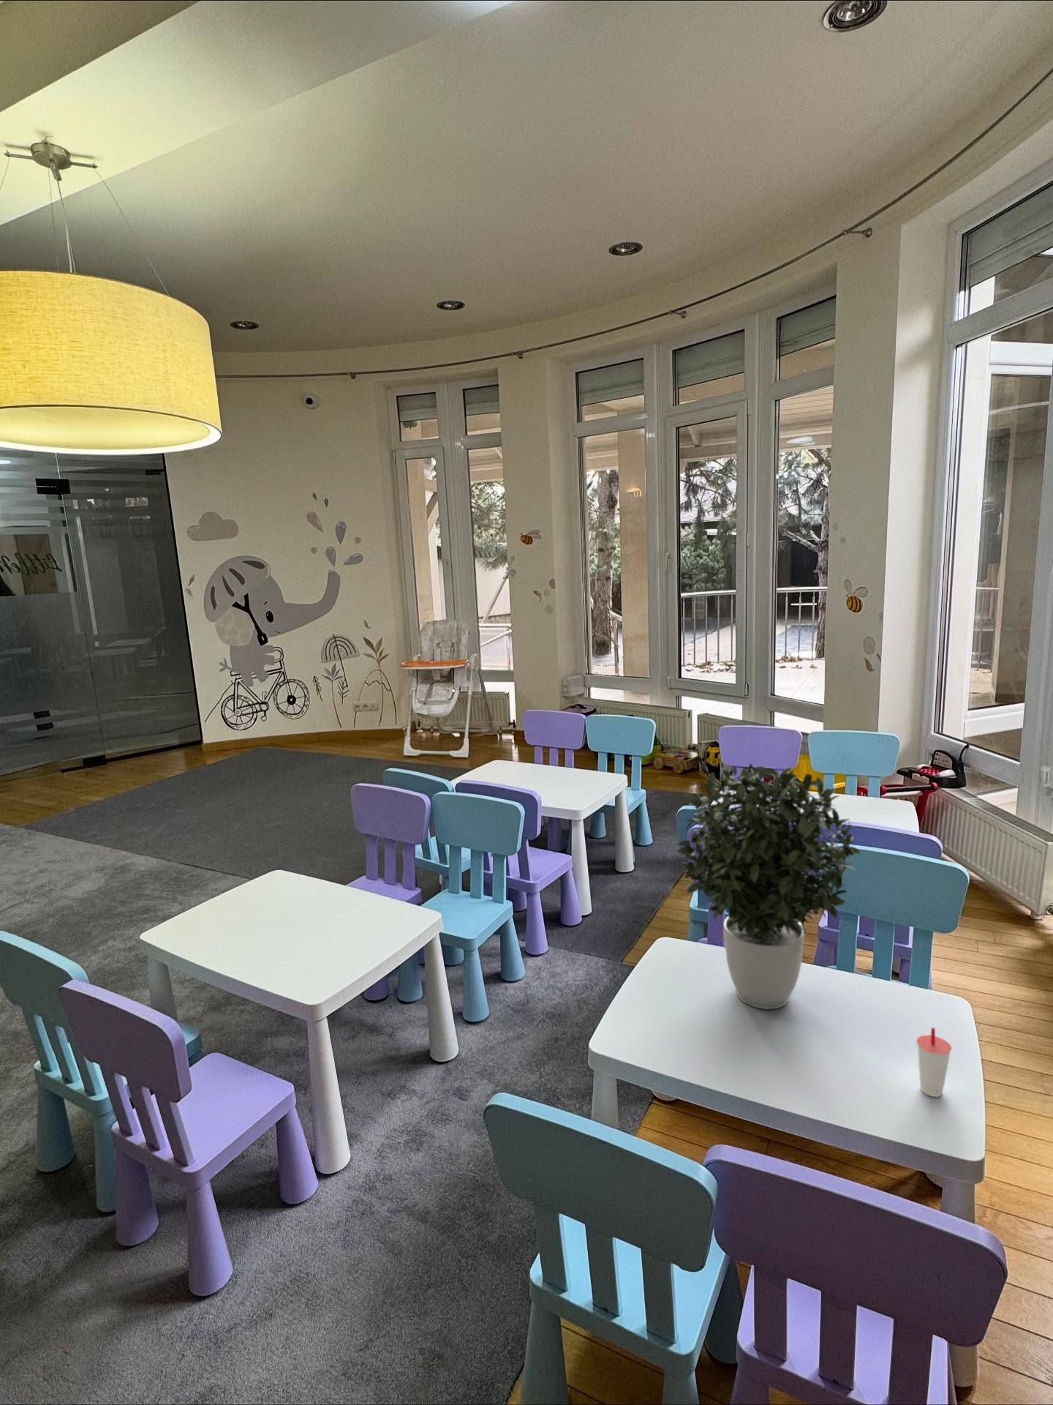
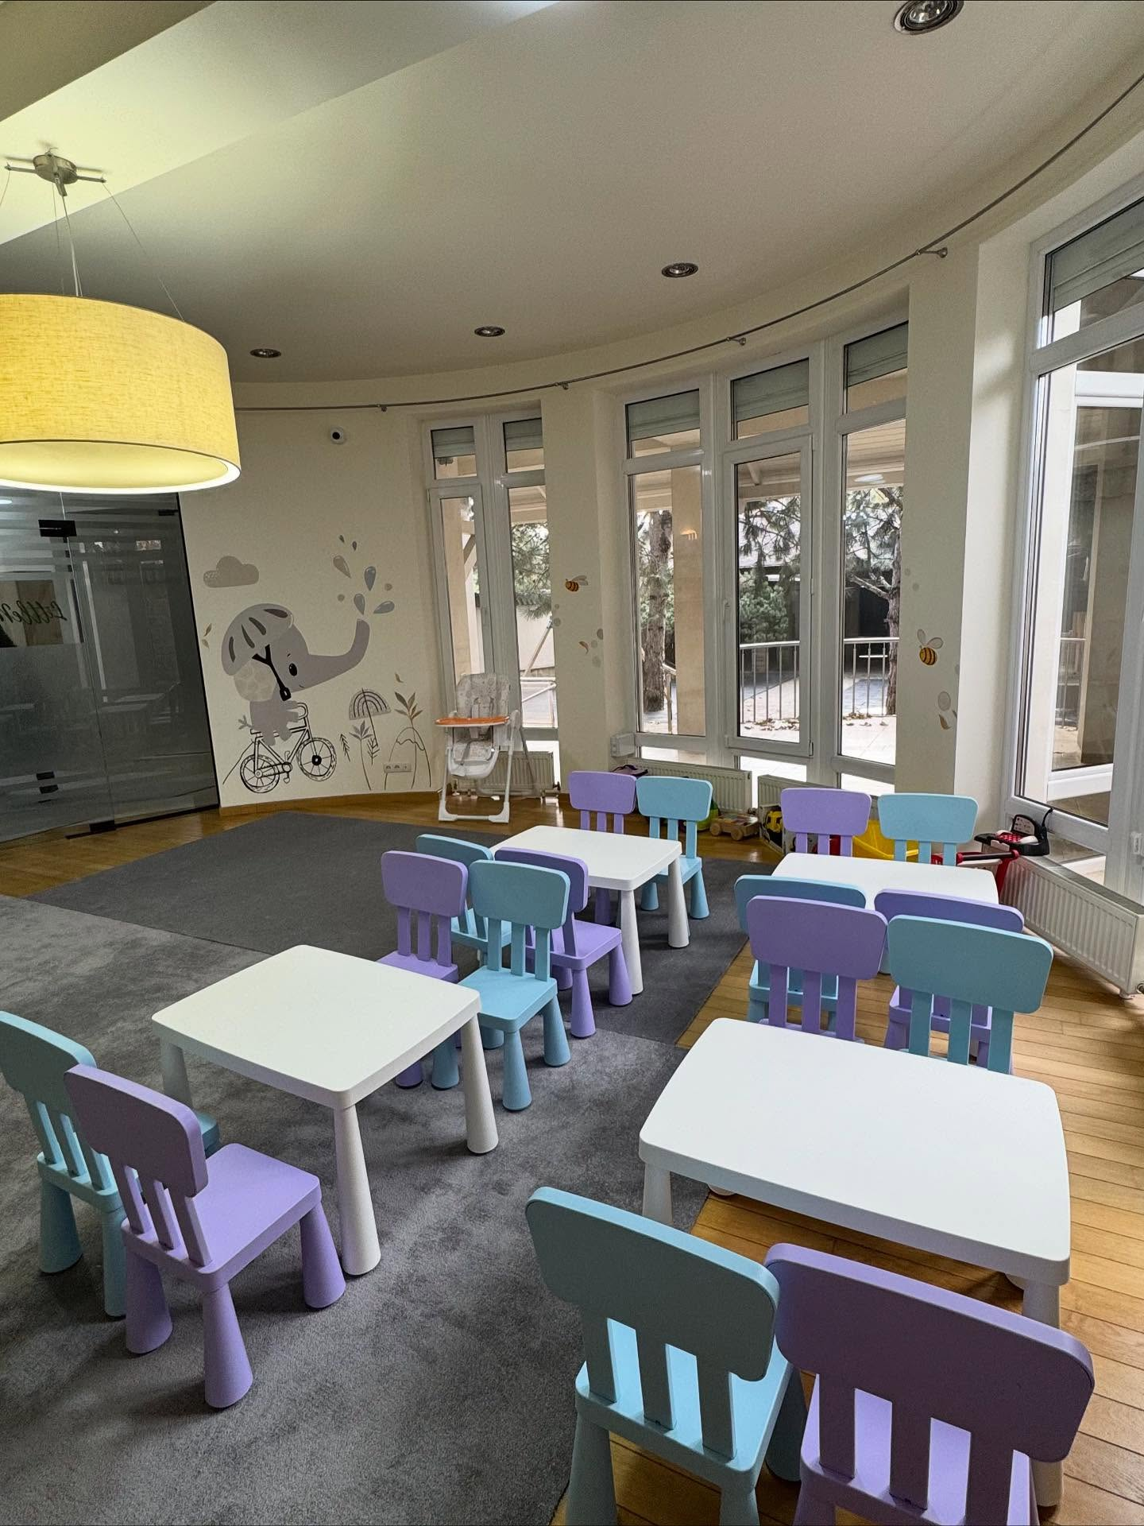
- potted plant (767, 885)
- cup (932, 1059)
